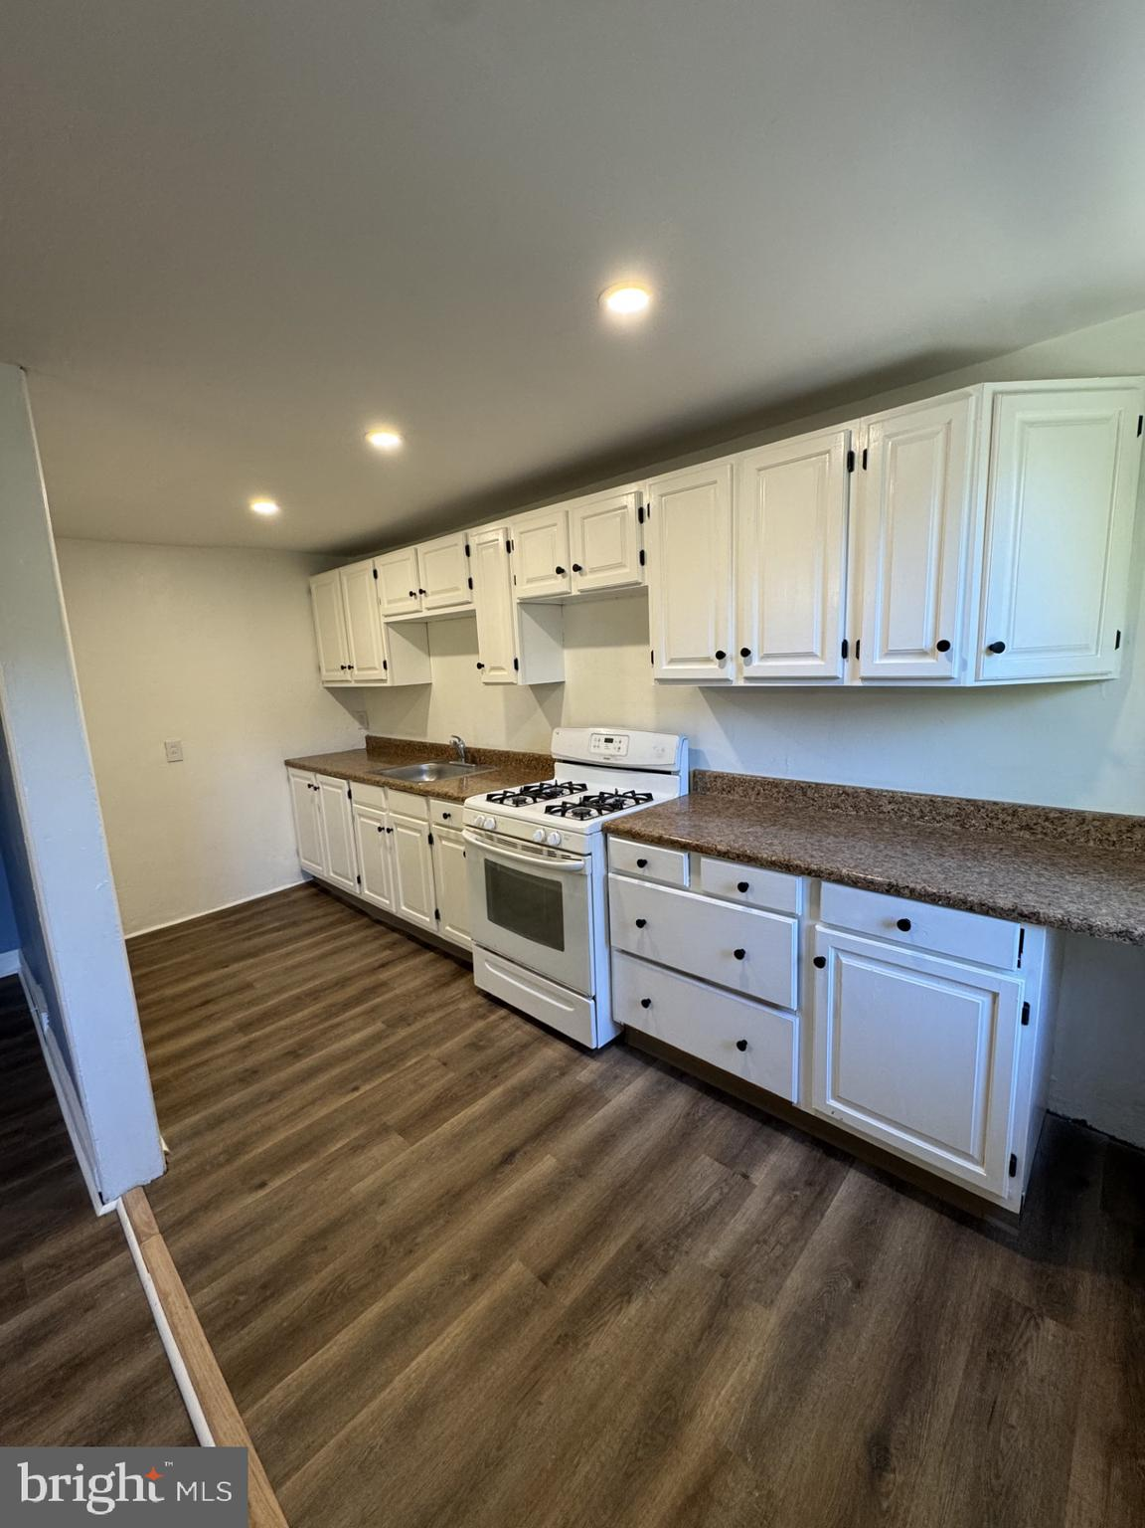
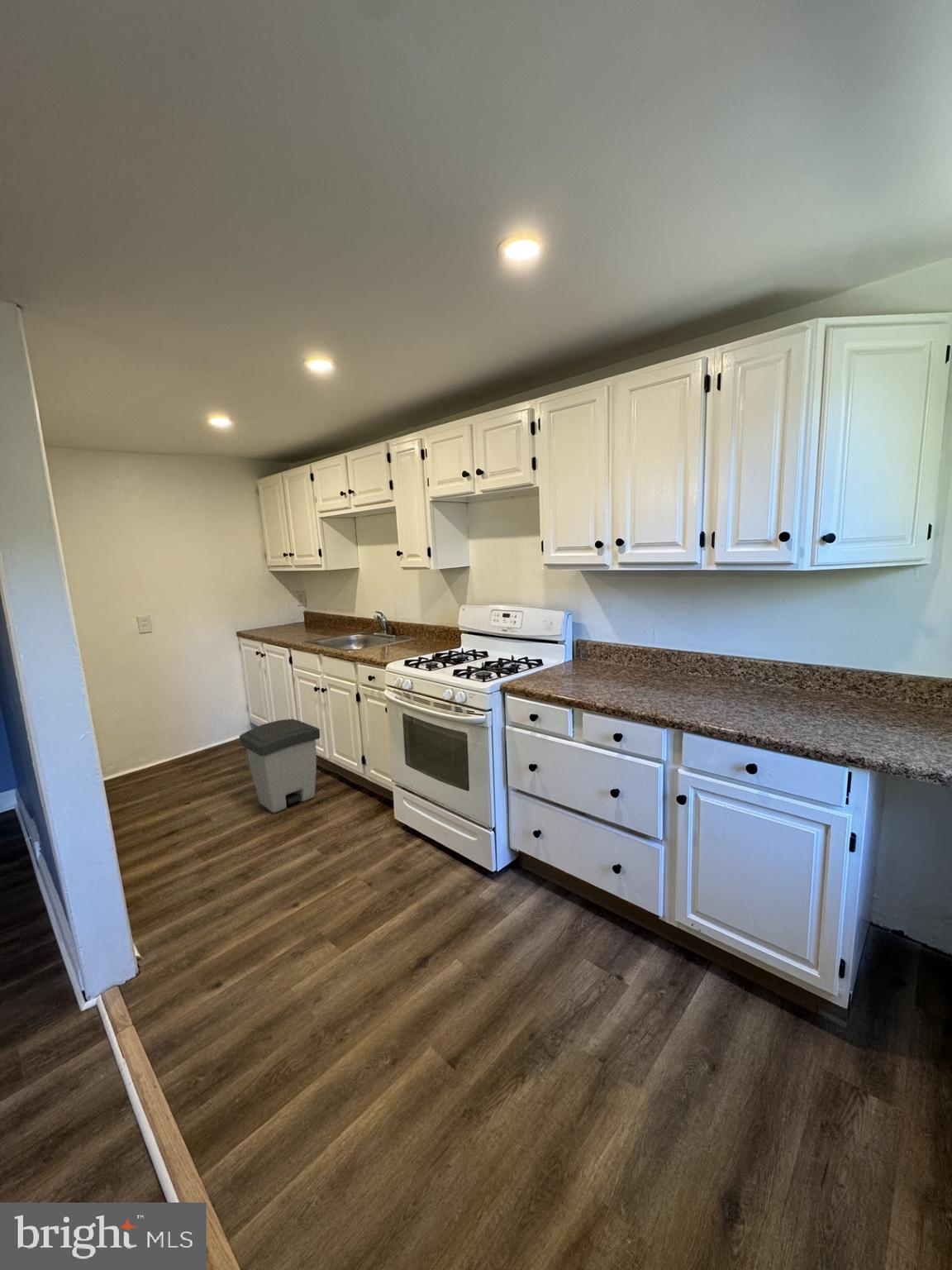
+ trash can (282, 764)
